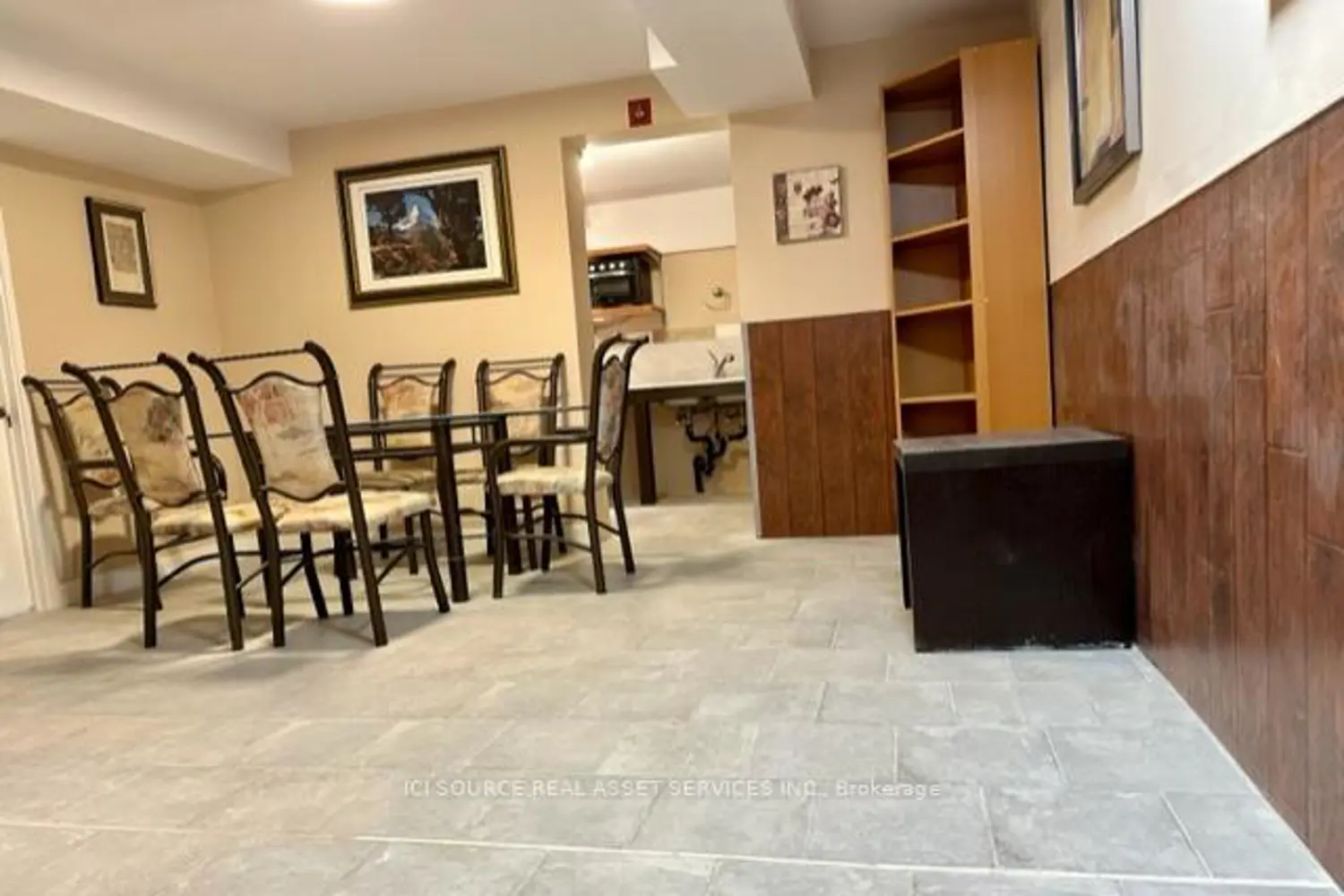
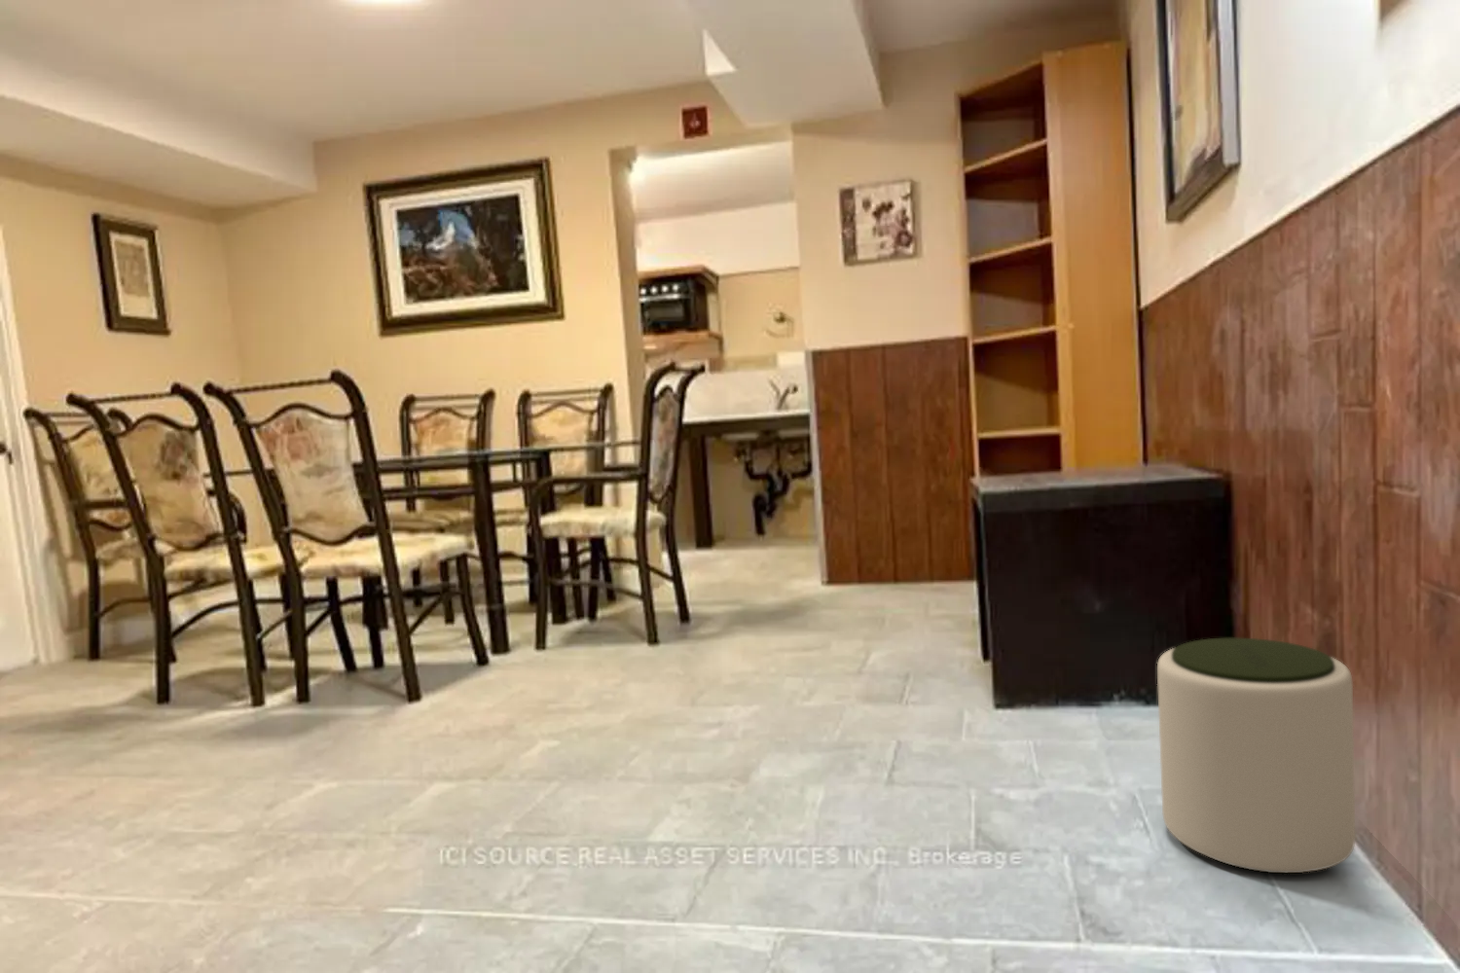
+ plant pot (1251, 747)
